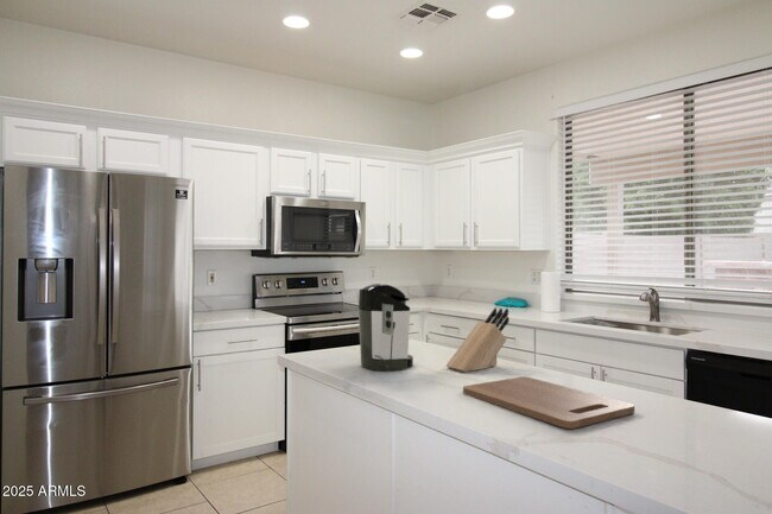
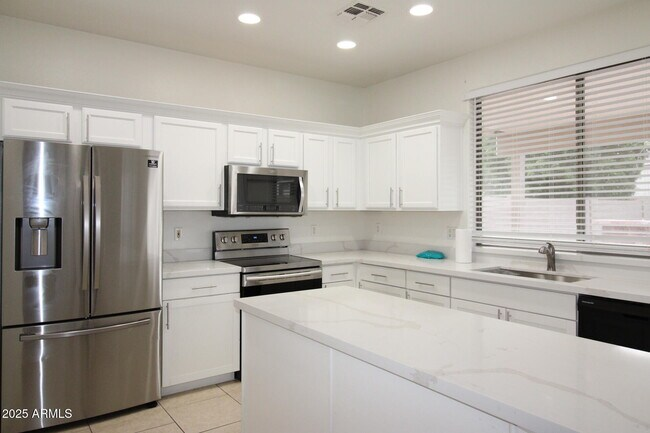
- cutting board (543, 398)
- coffee maker (392, 326)
- knife block (480, 337)
